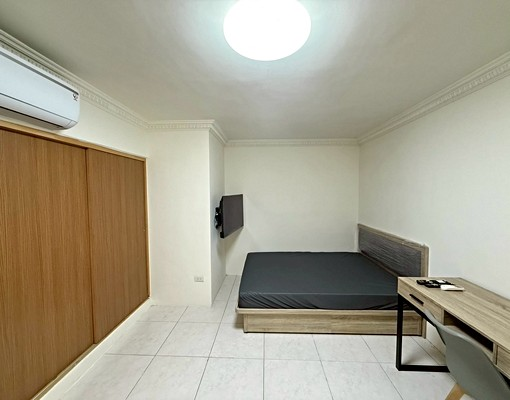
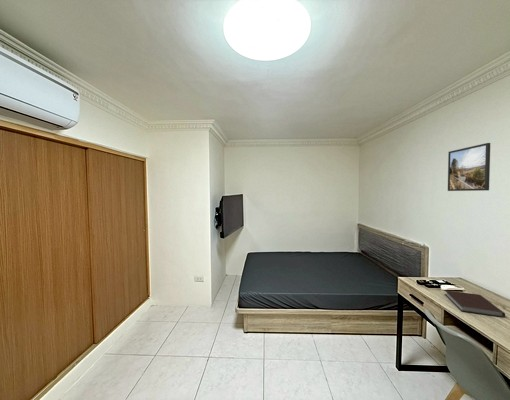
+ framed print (466, 169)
+ notebook (471, 302)
